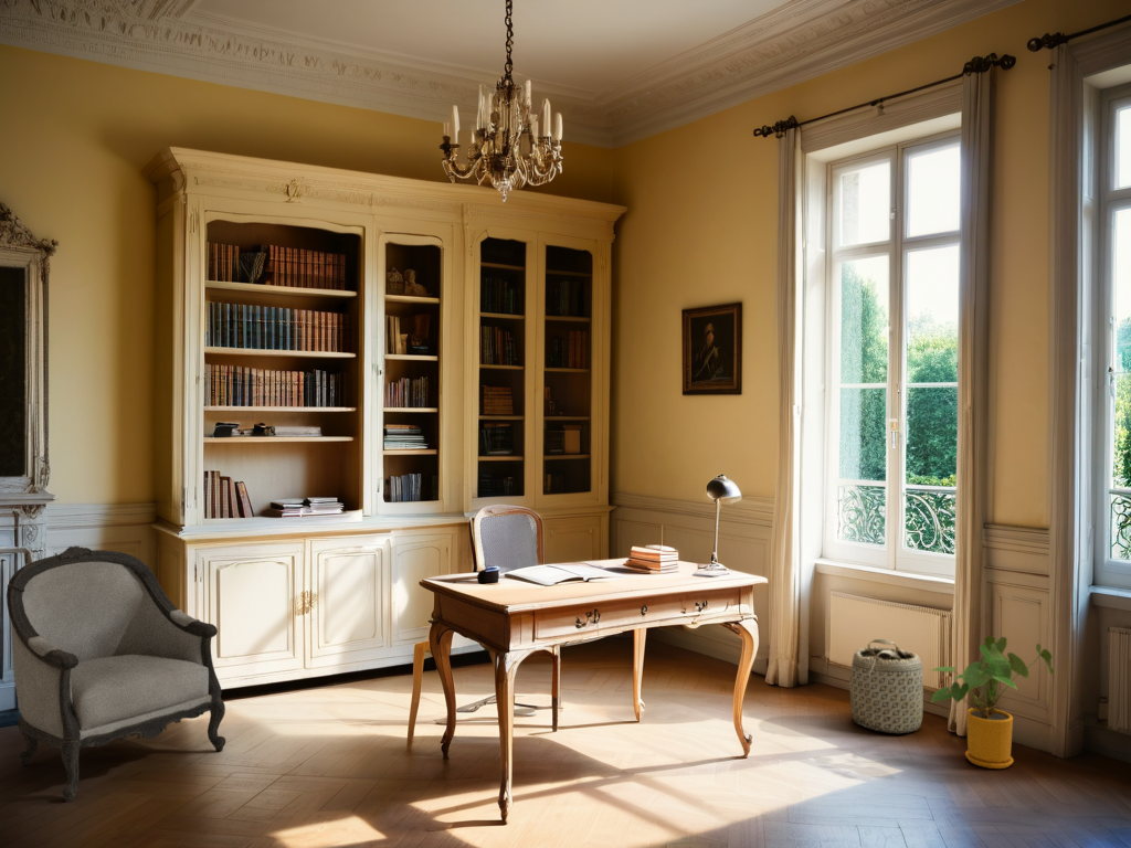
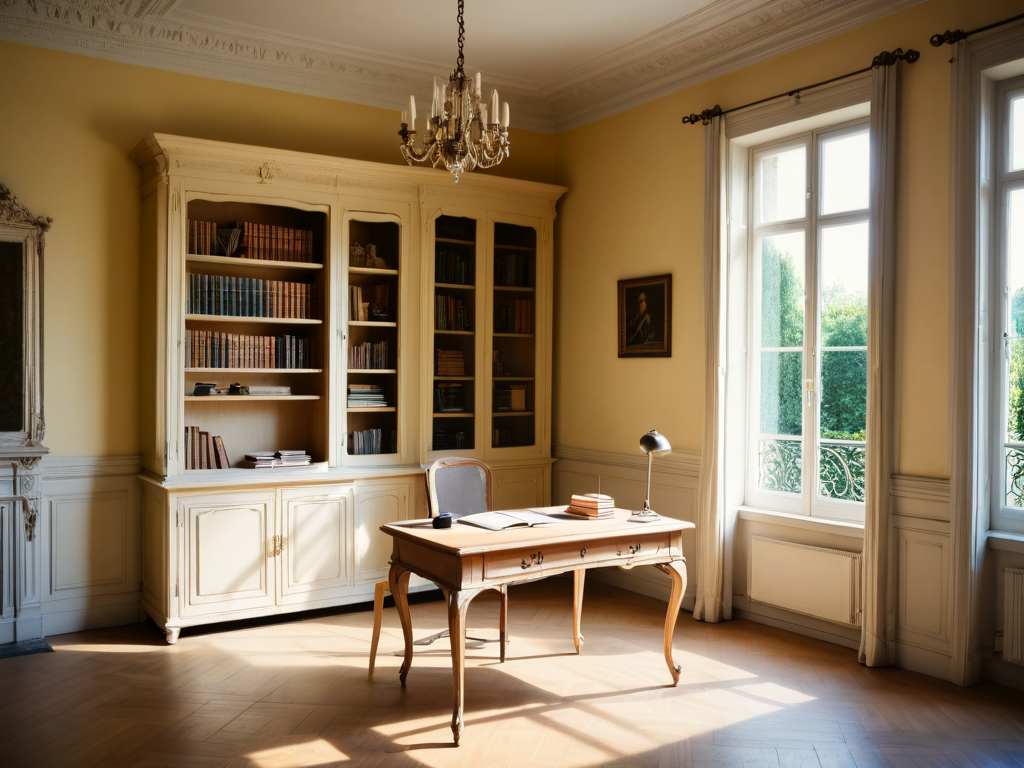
- basket (888, 682)
- house plant (987, 700)
- armchair (113, 657)
